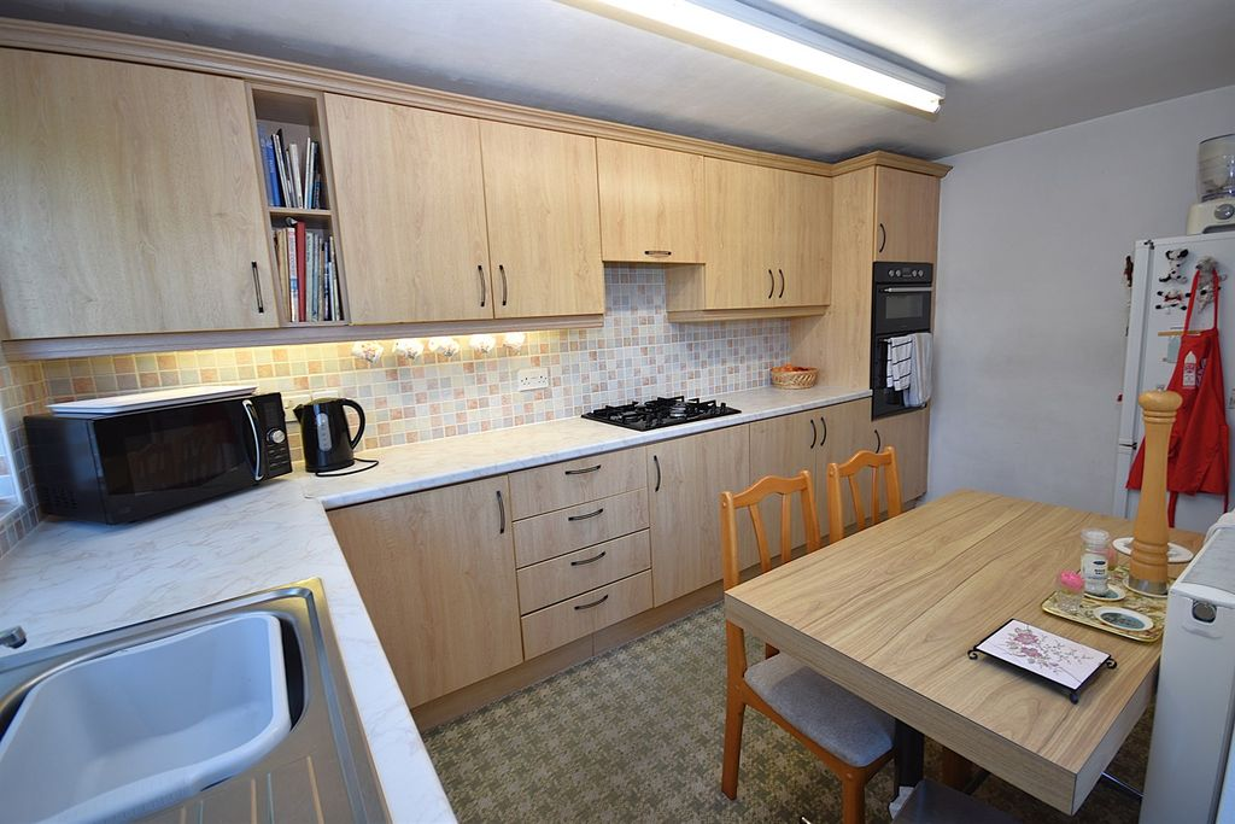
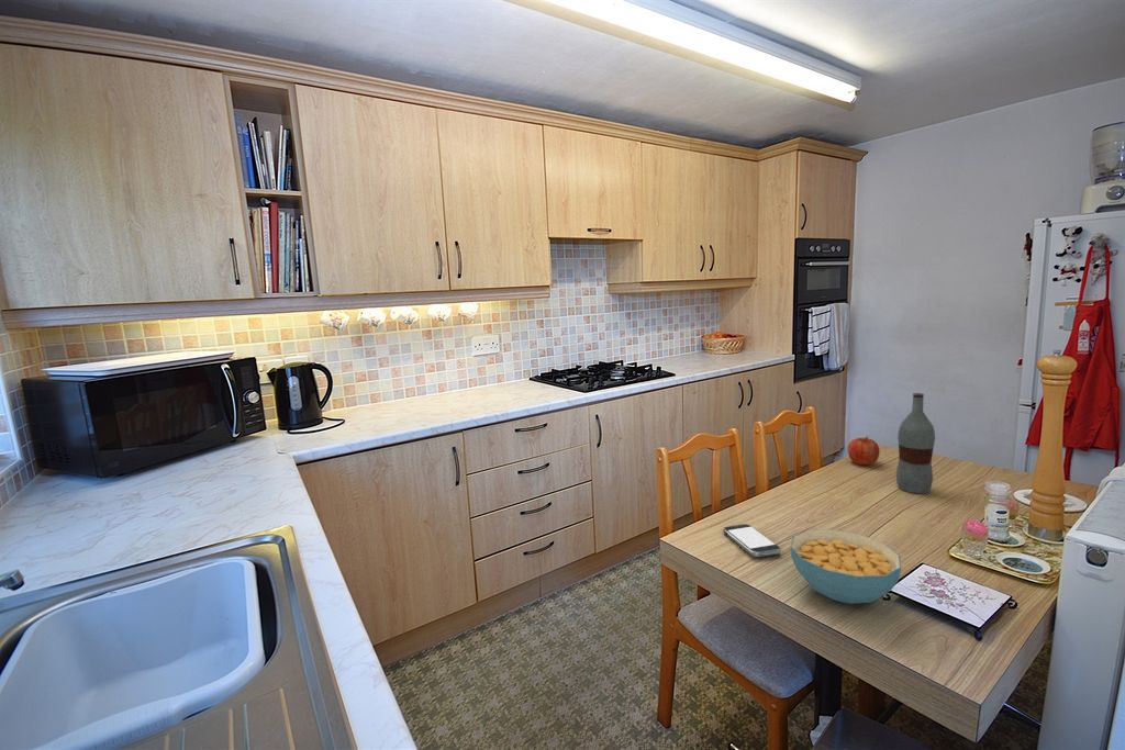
+ bottle (915, 441)
+ cereal bowl (843, 572)
+ smartphone (750, 539)
+ fruit (862, 449)
